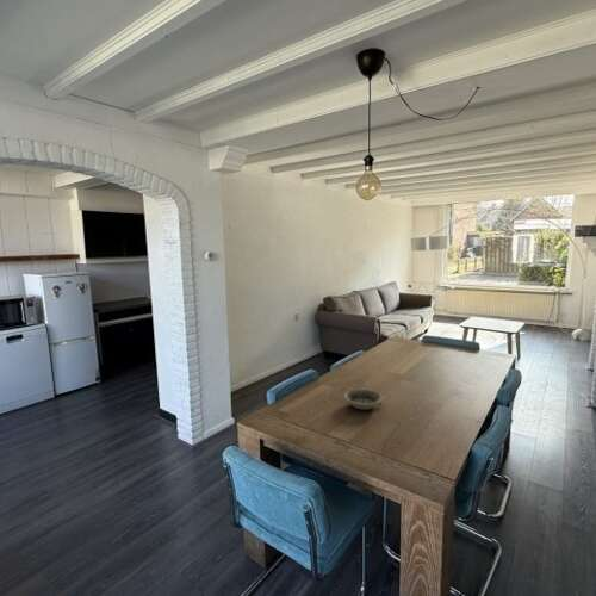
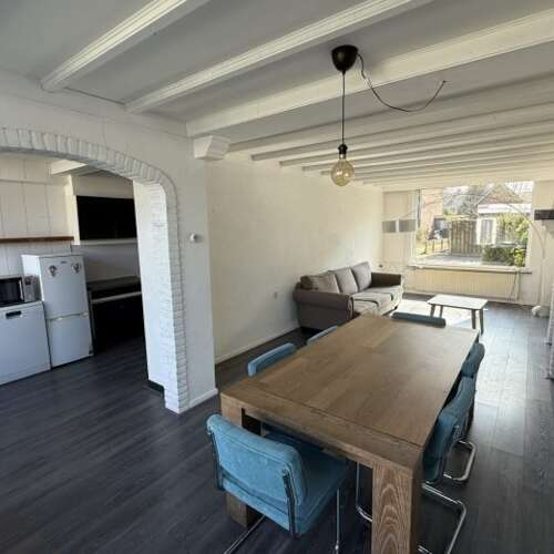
- bowl (362, 401)
